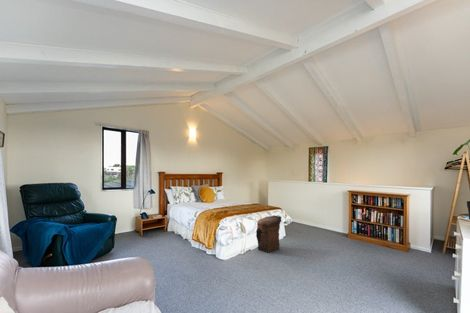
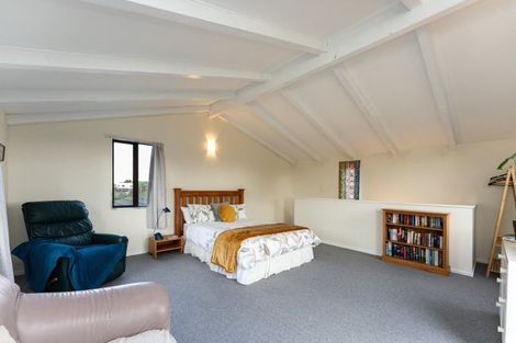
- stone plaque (268, 232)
